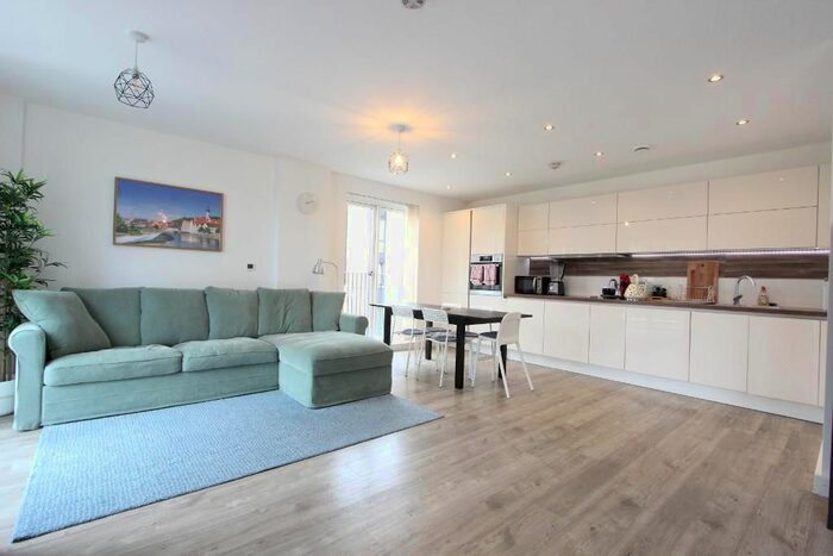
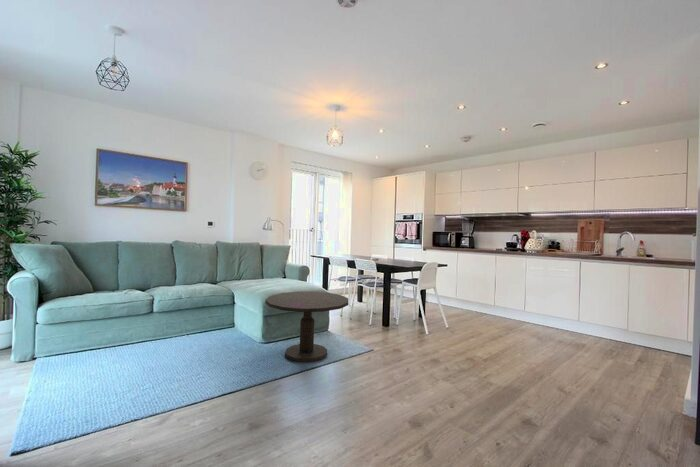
+ side table (307, 326)
